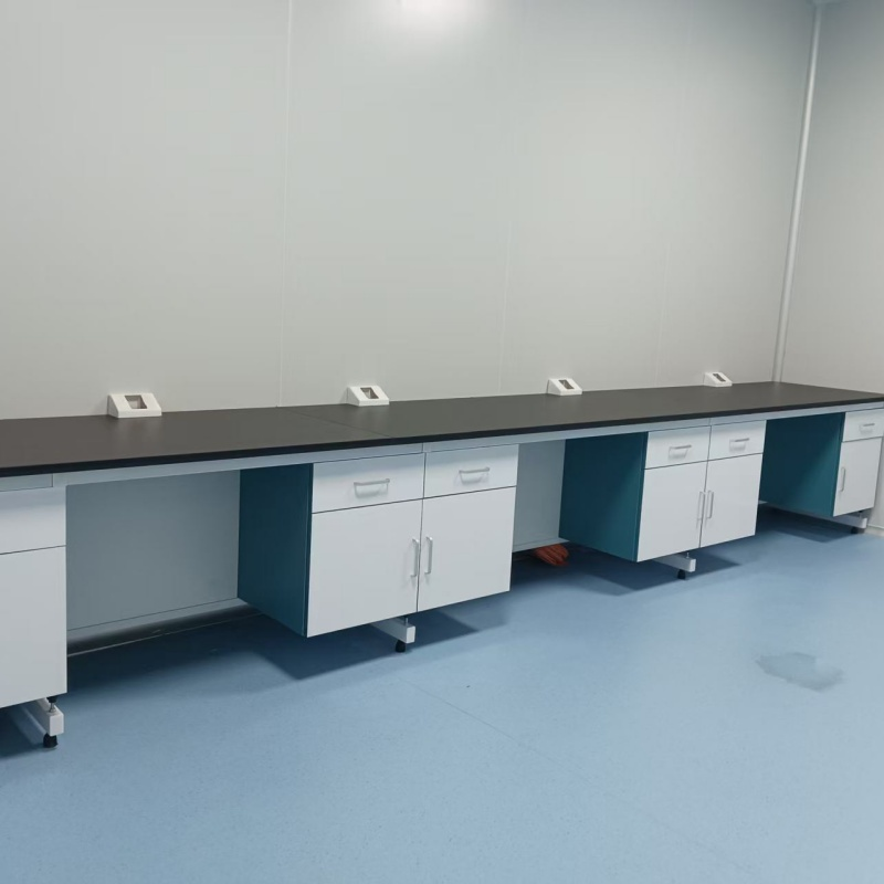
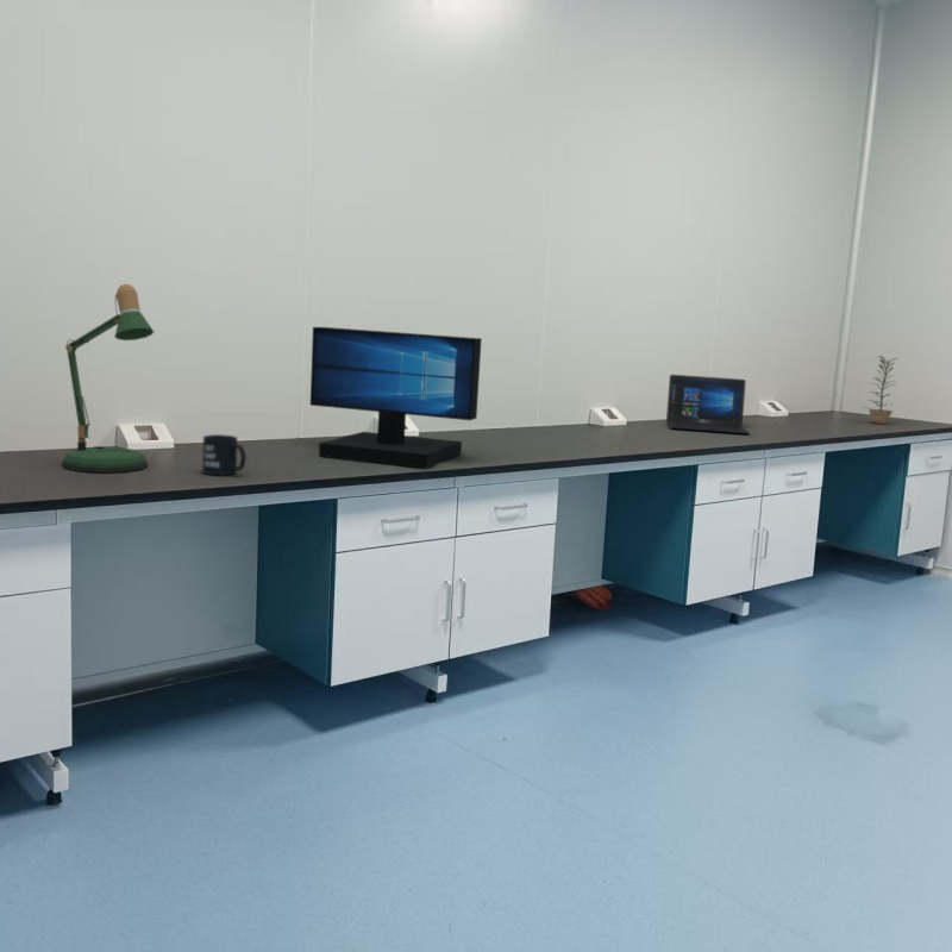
+ plant (881, 389)
+ desk lamp (80, 386)
+ mug (225, 456)
+ laptop (708, 403)
+ monitor (395, 394)
